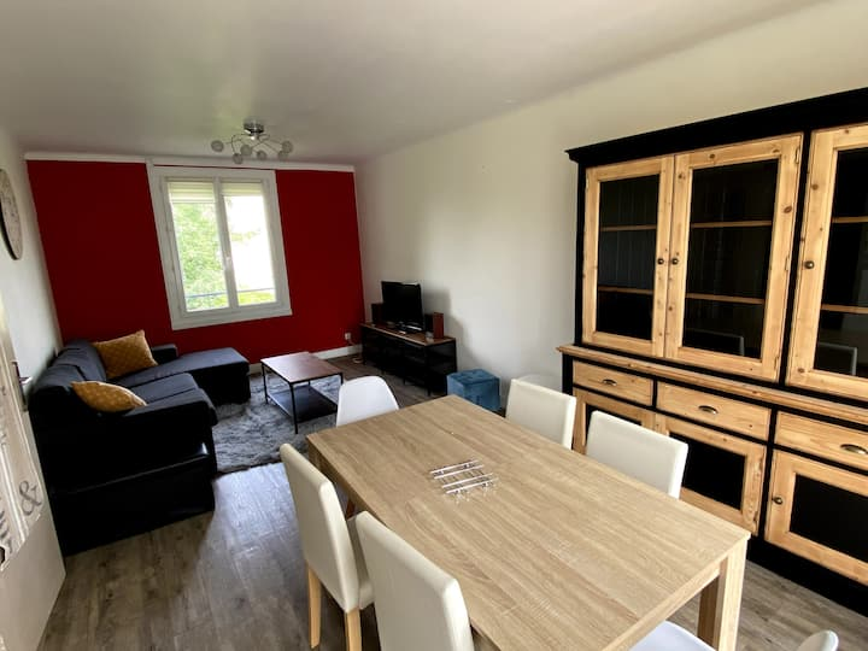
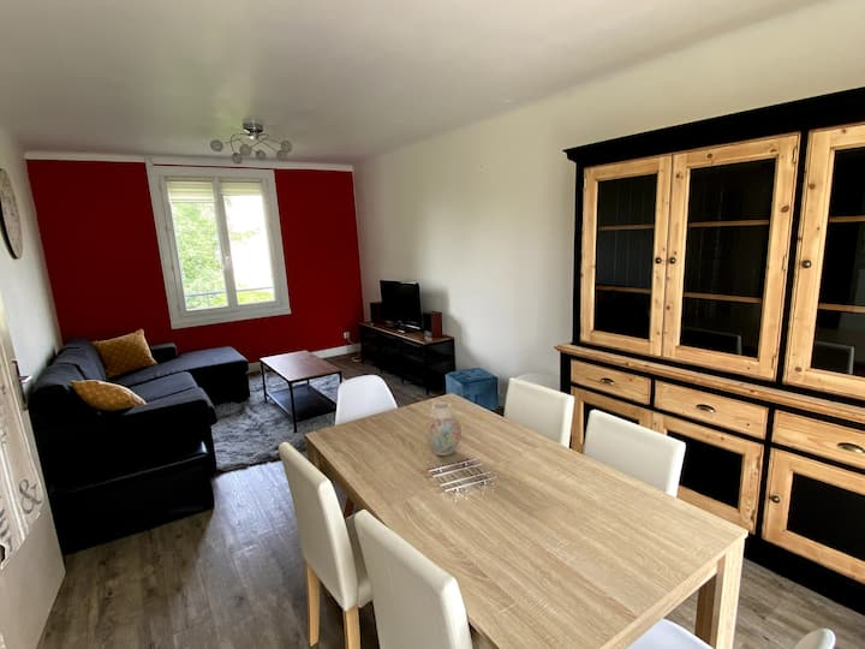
+ vase (442, 429)
